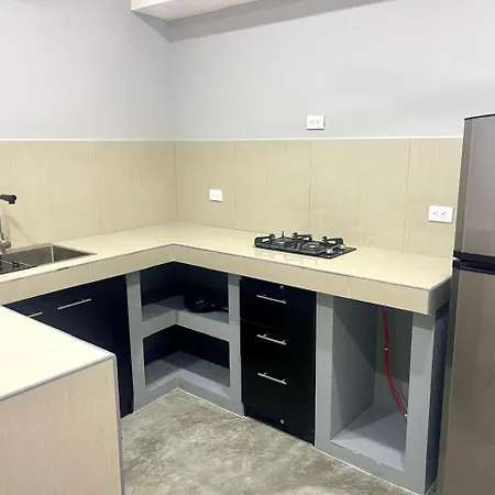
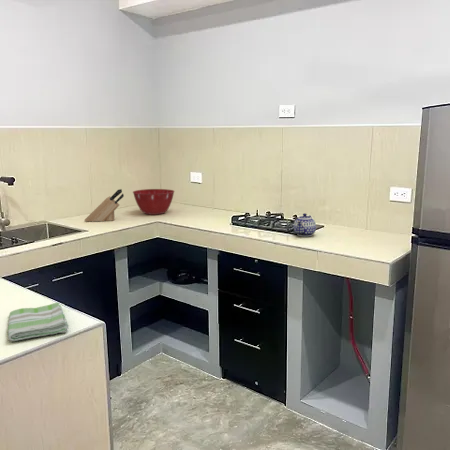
+ knife block (104, 204)
+ teapot (304, 224)
+ mixing bowl (154, 202)
+ dish towel (37, 318)
